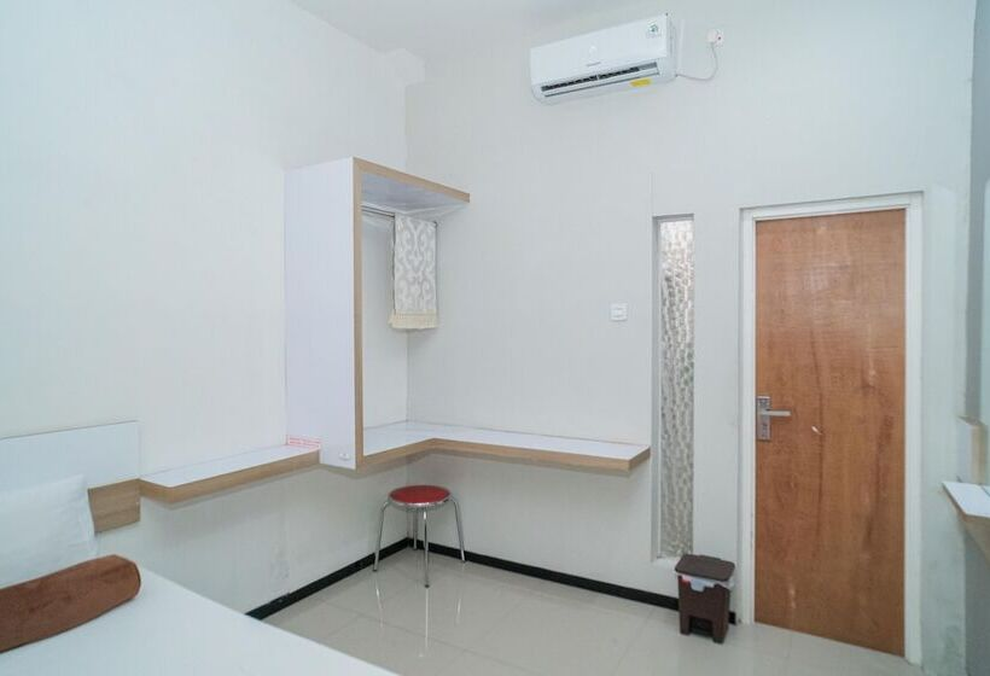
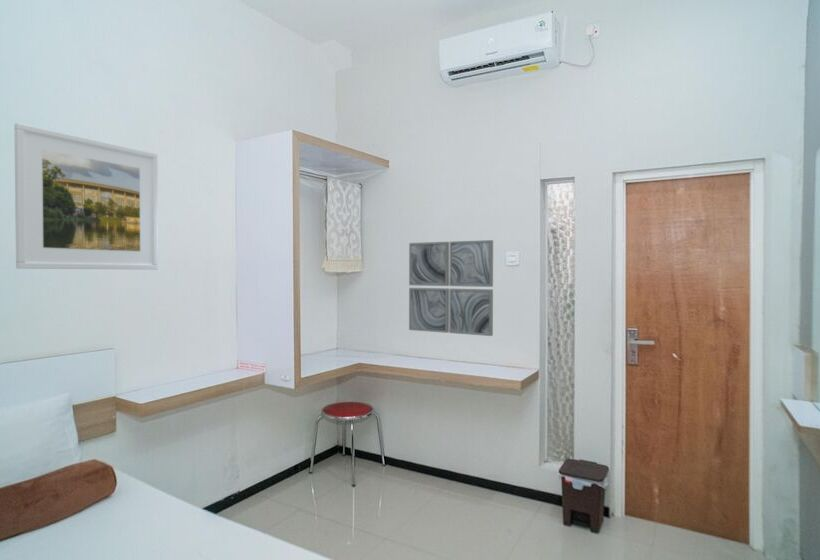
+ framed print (94, 204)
+ wall art (448, 288)
